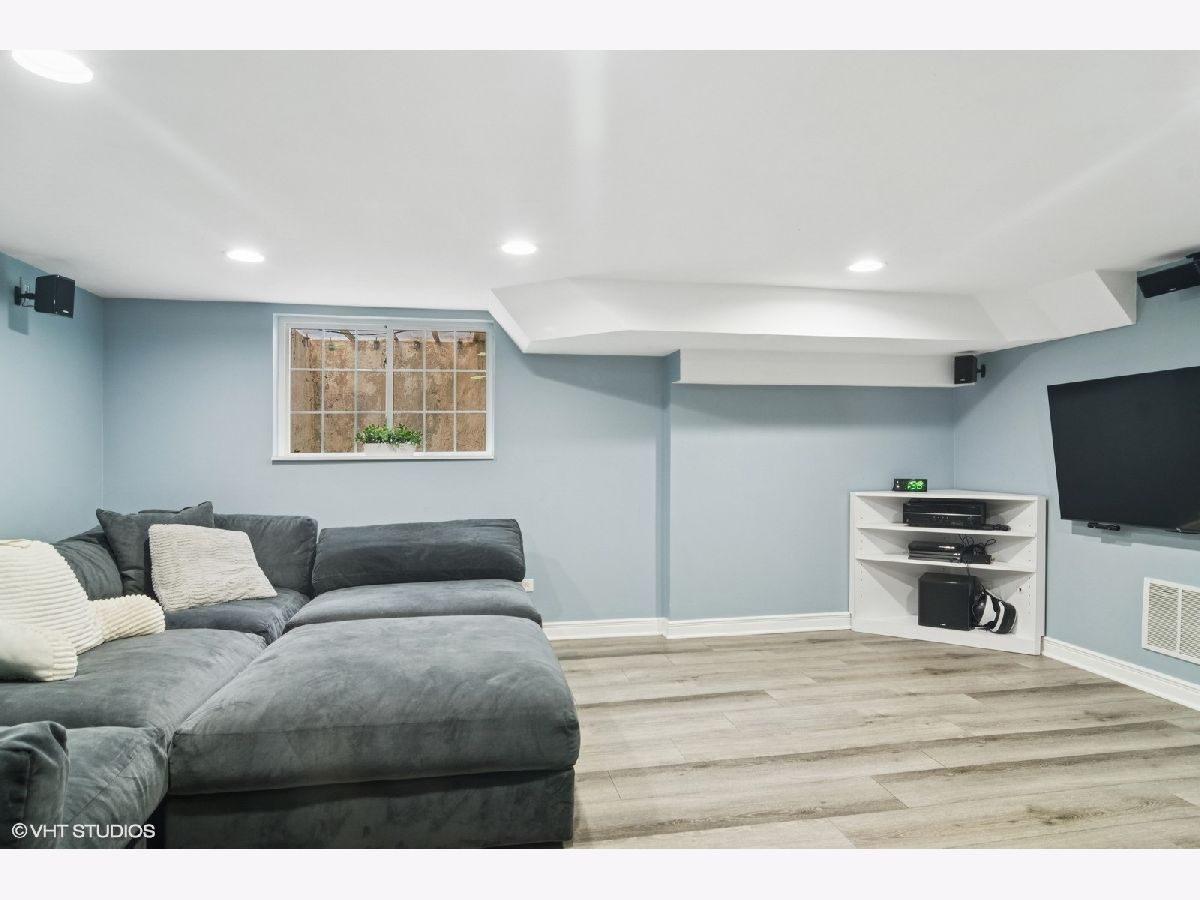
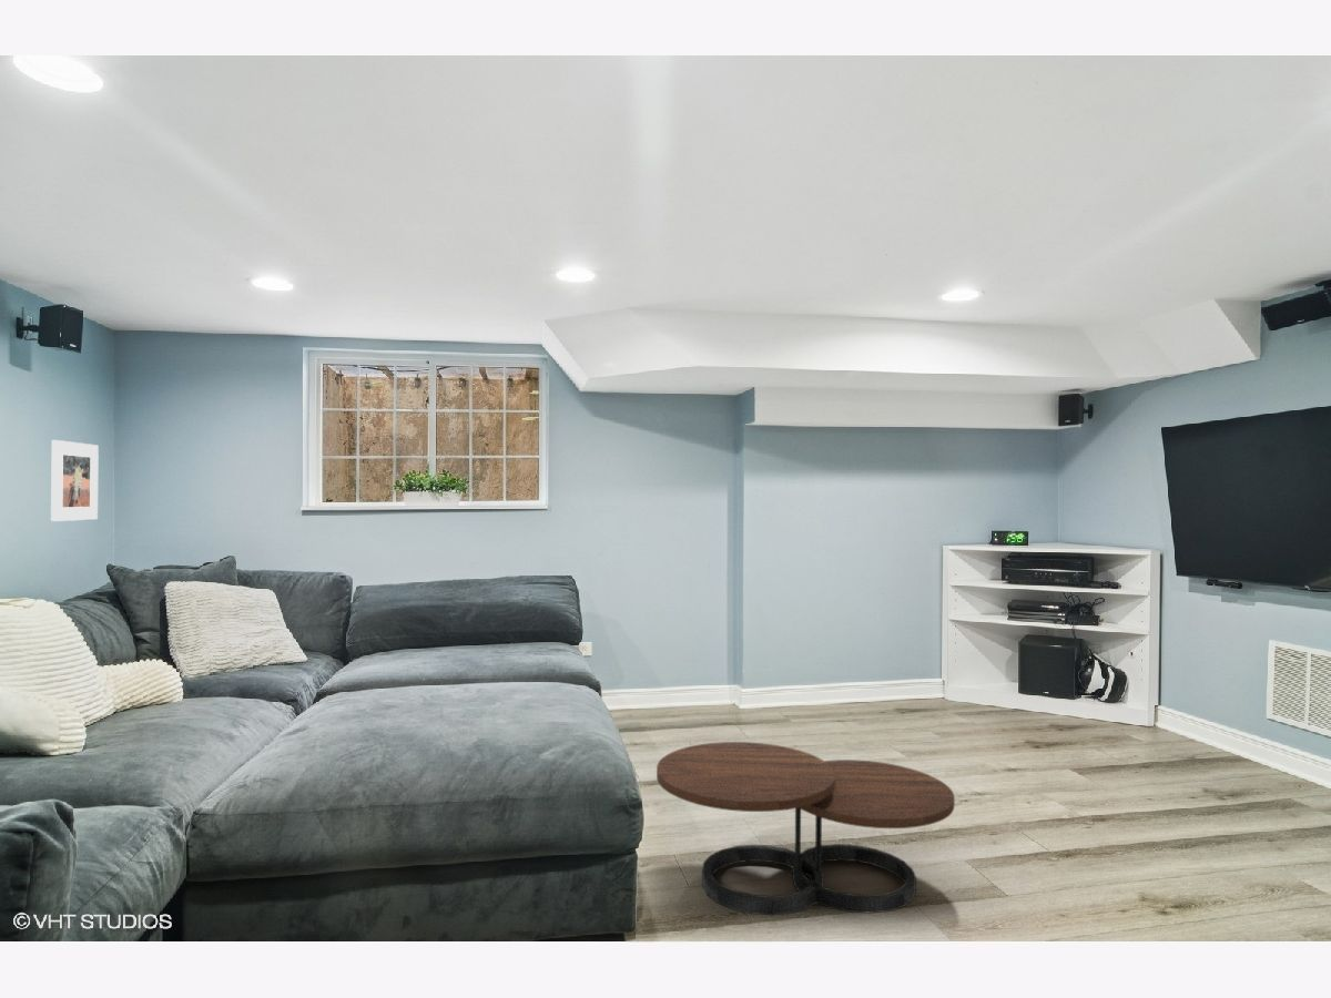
+ coffee table (800, 825)
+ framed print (75, 481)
